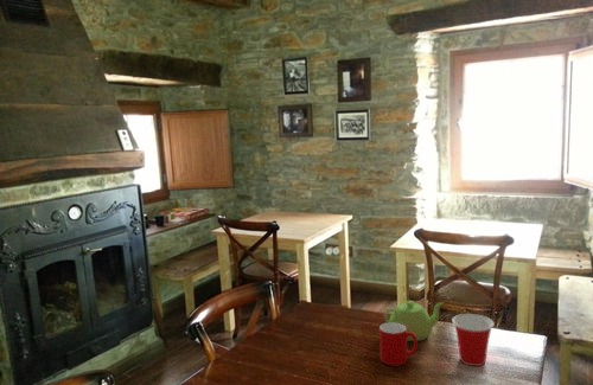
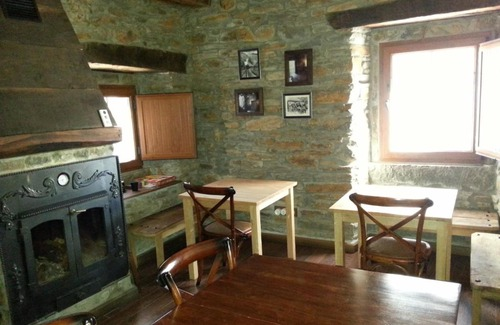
- cup (398, 344)
- teapot (413, 317)
- cup (472, 340)
